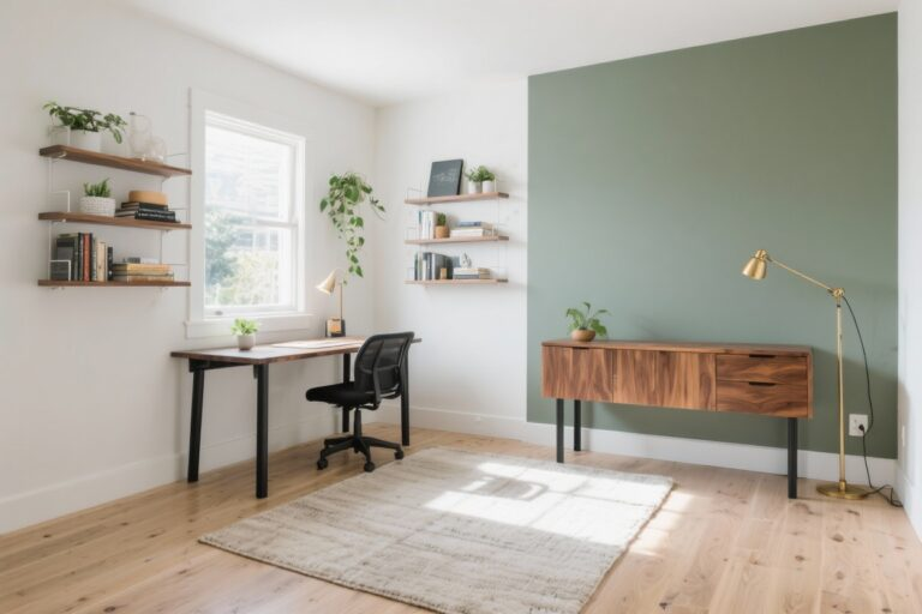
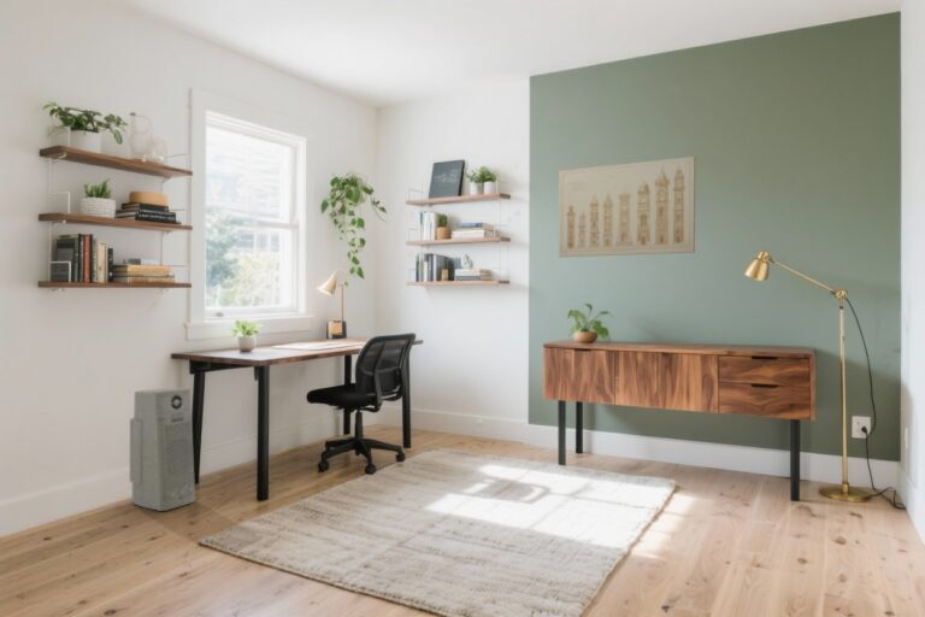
+ wall art (623, 208)
+ air purifier (160, 445)
